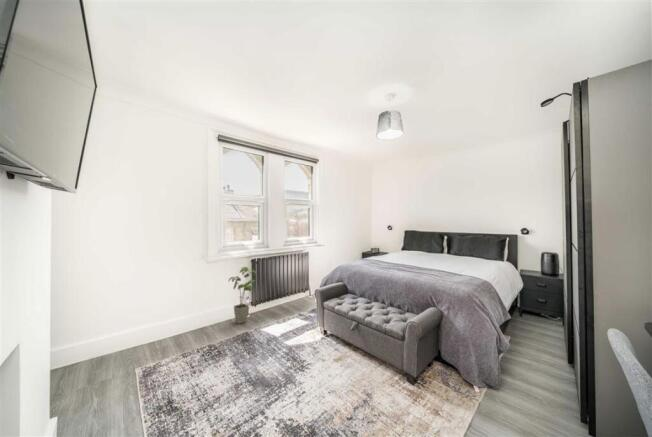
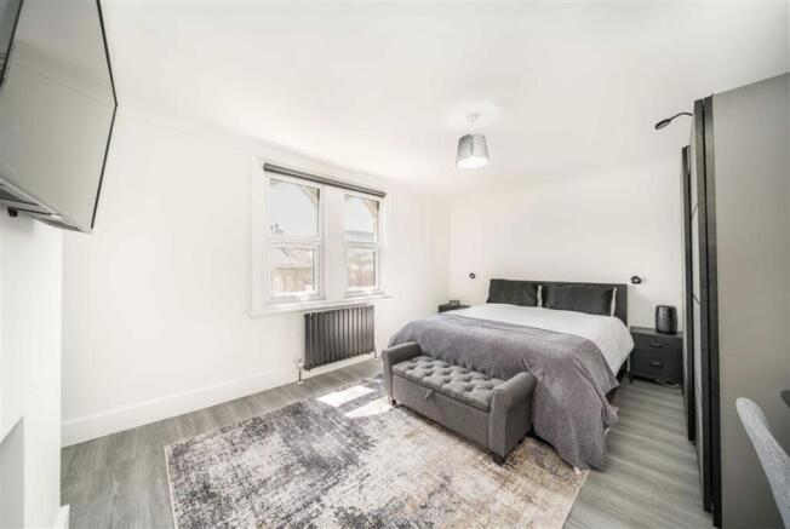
- house plant (244, 292)
